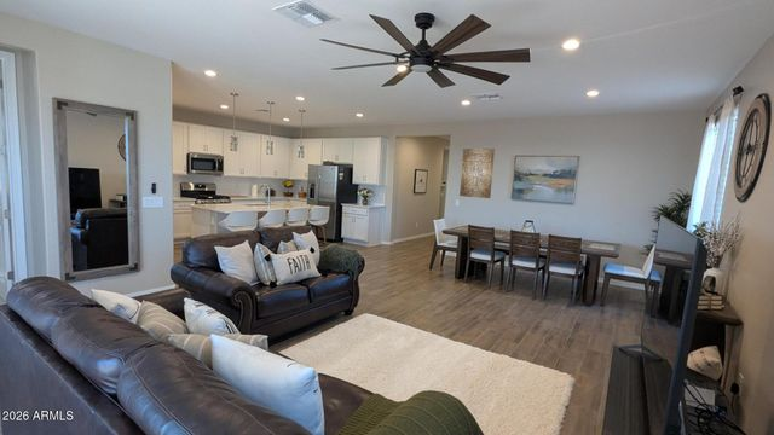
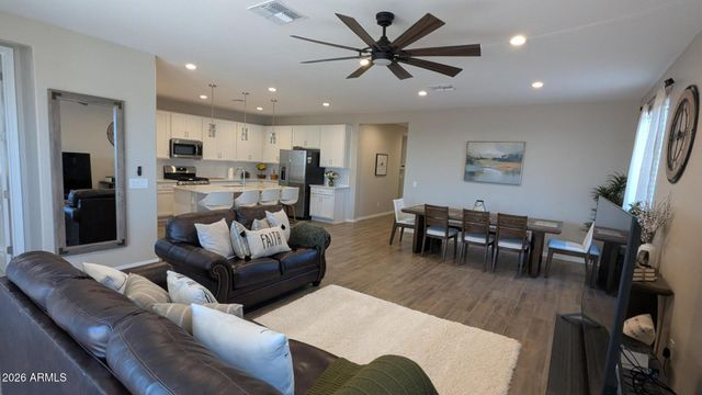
- wall art (476, 173)
